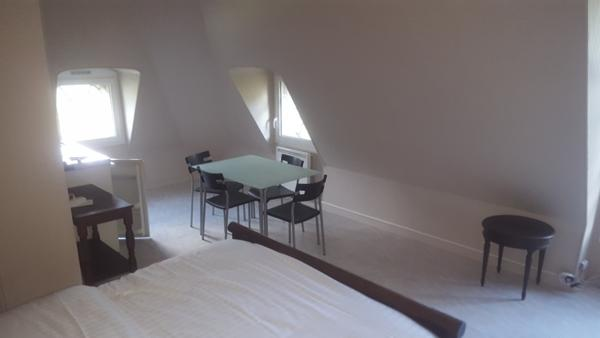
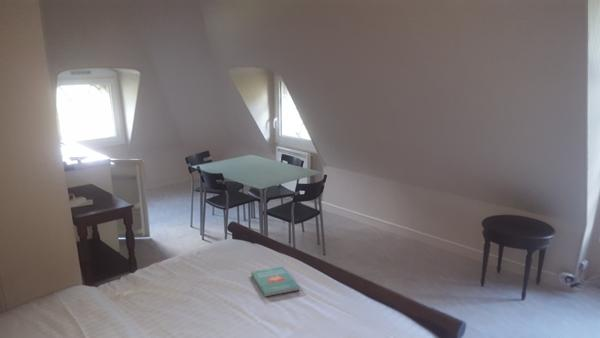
+ book (274, 280)
